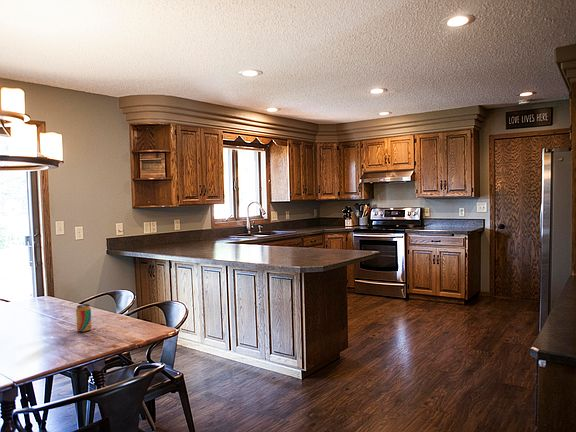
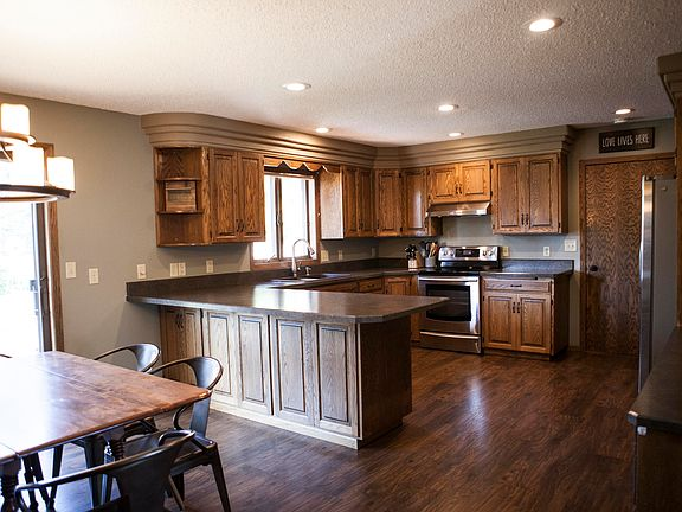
- beverage can (83, 317)
